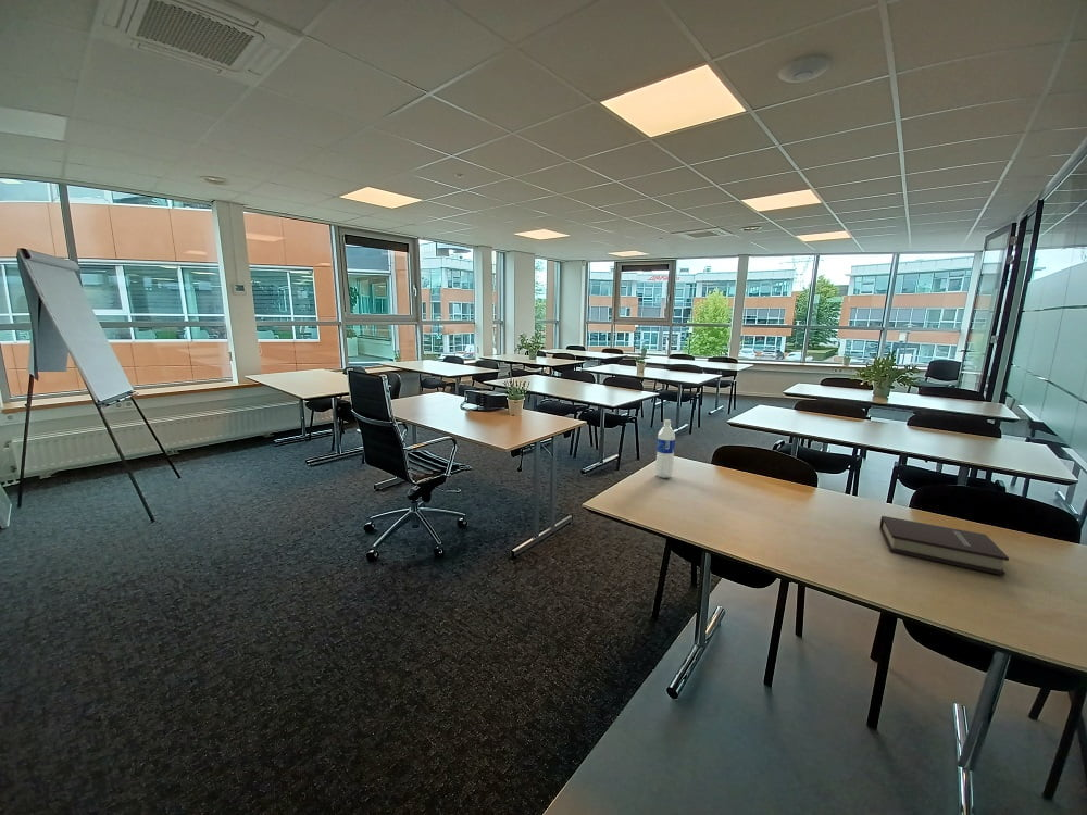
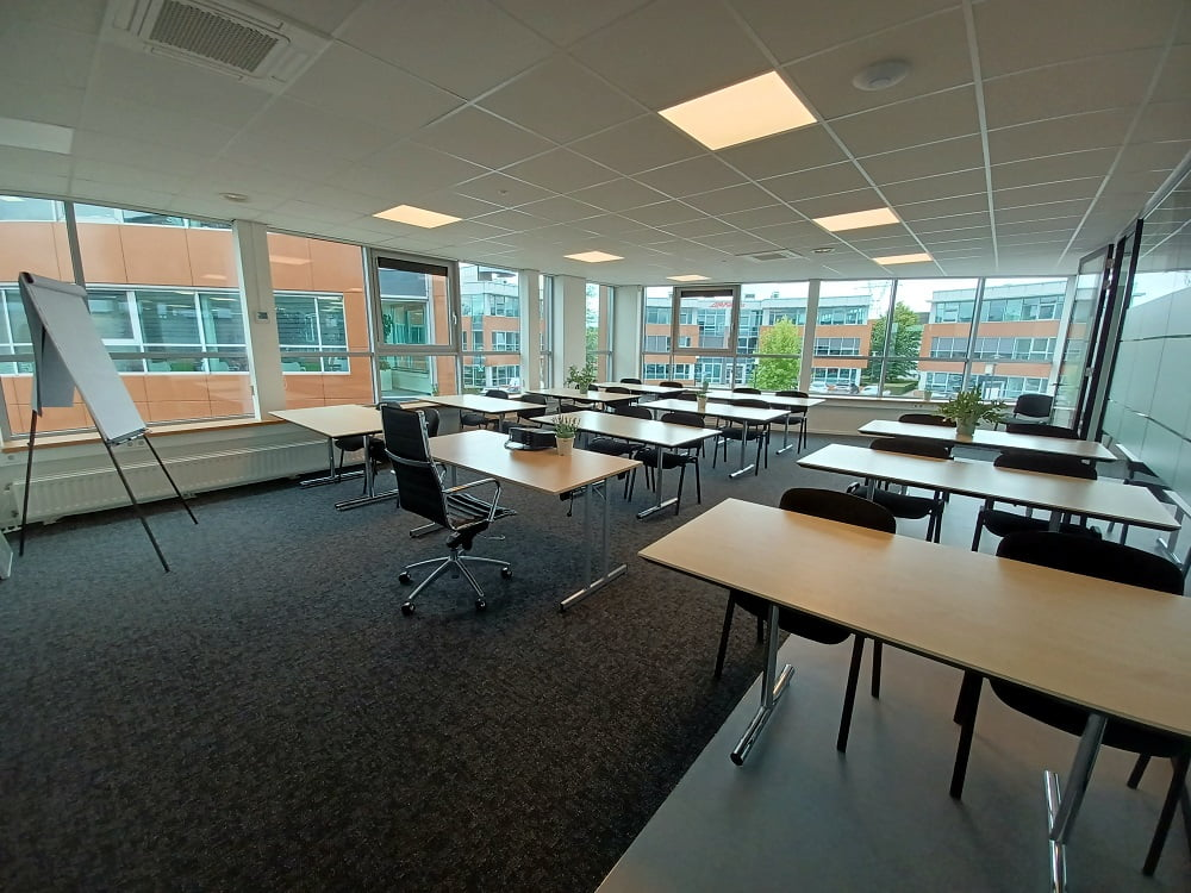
- water bottle (665, 448)
- book (937, 541)
